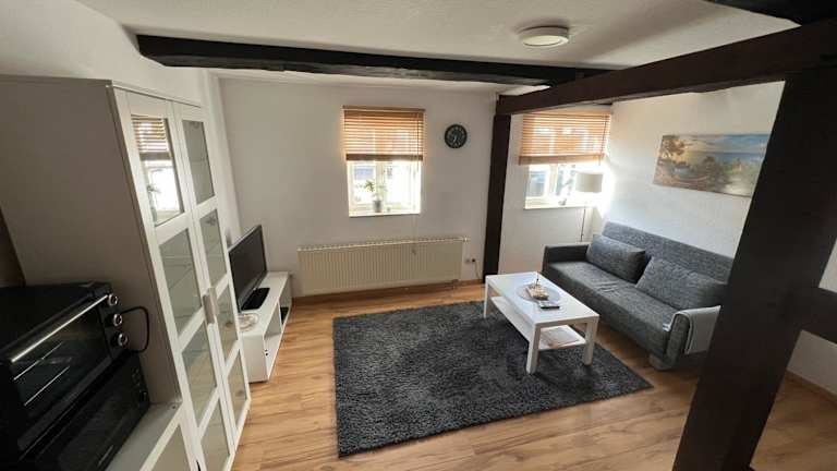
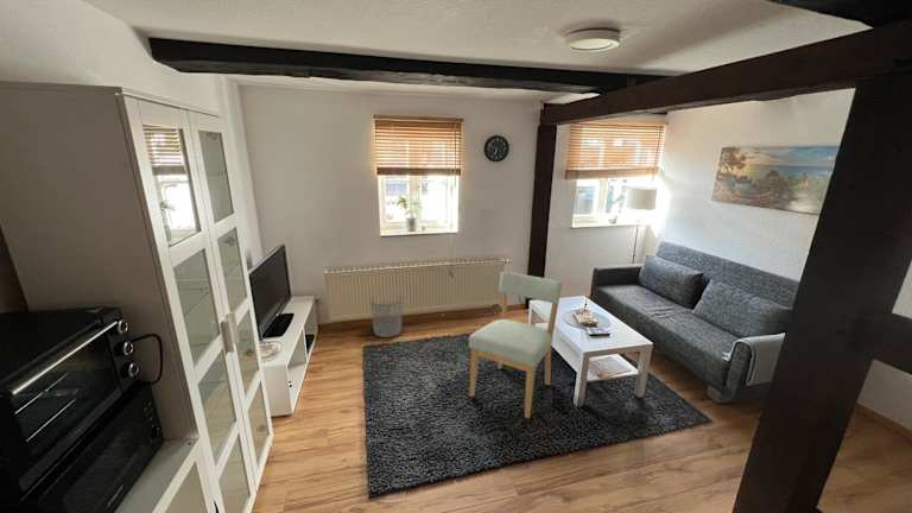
+ chair (515, 337)
+ waste bin (386, 315)
